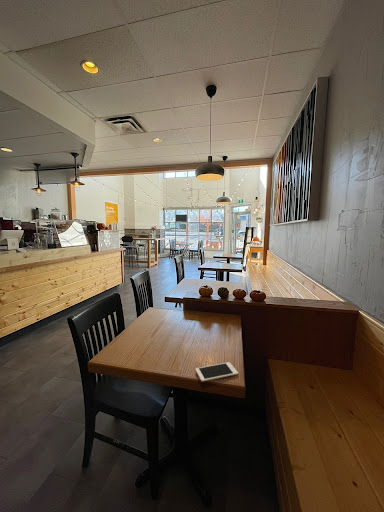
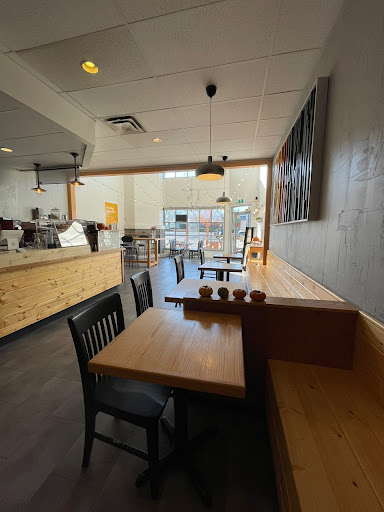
- cell phone (216, 371)
